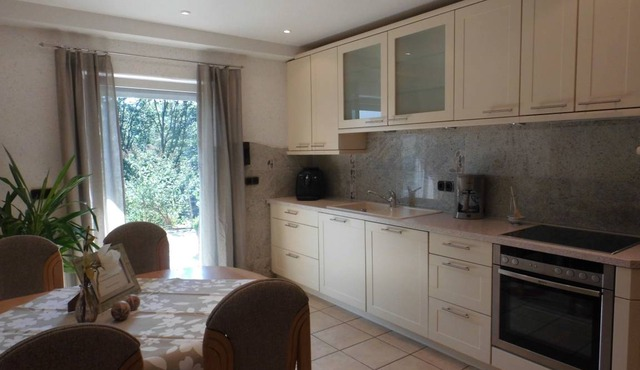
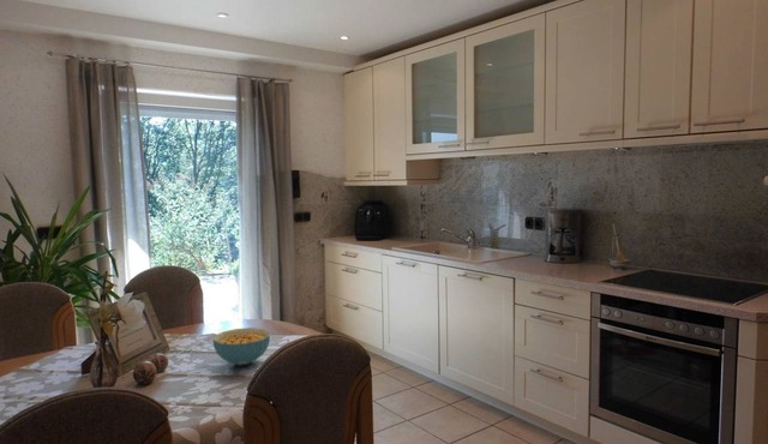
+ cereal bowl (242, 348)
